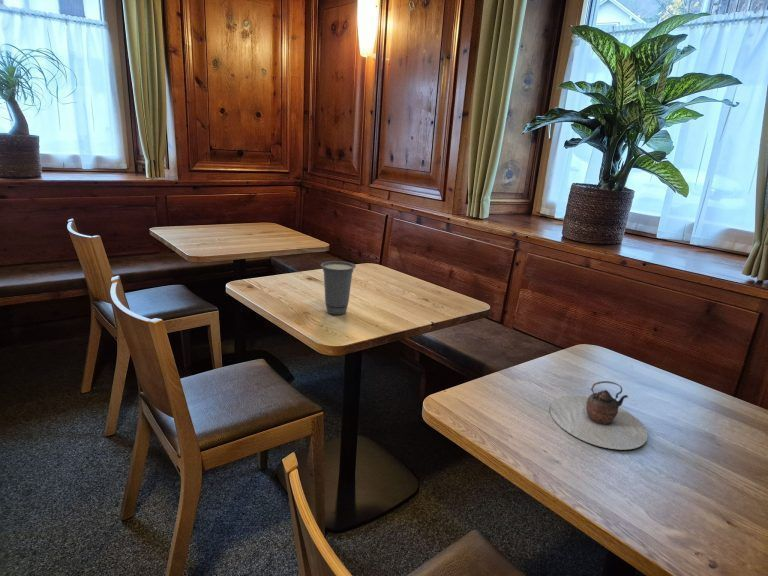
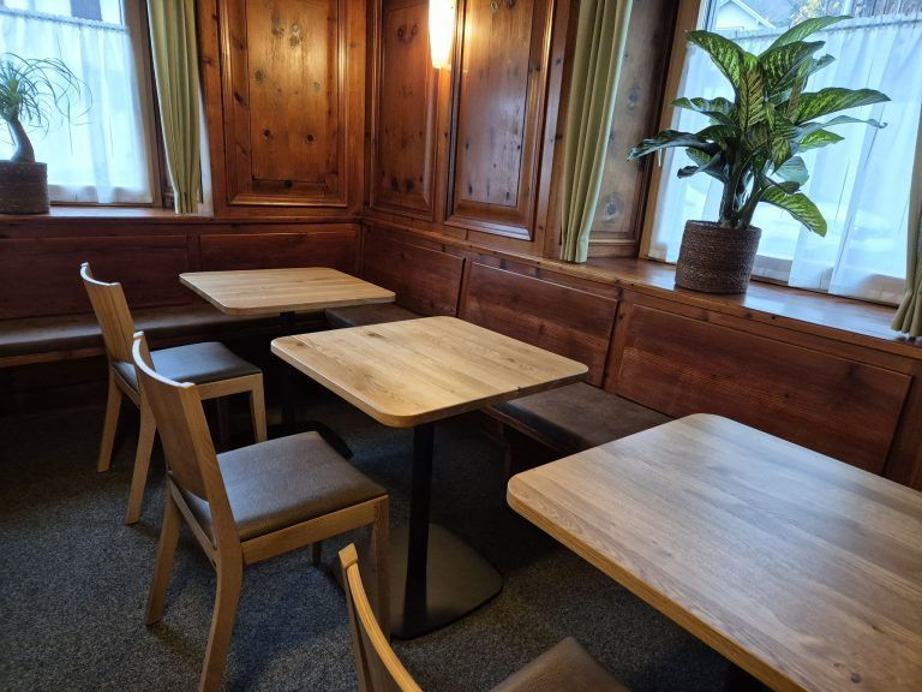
- teapot (600, 402)
- cup (337, 288)
